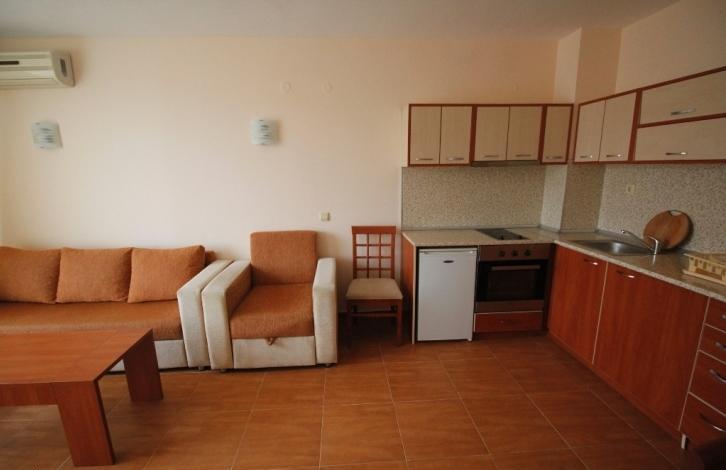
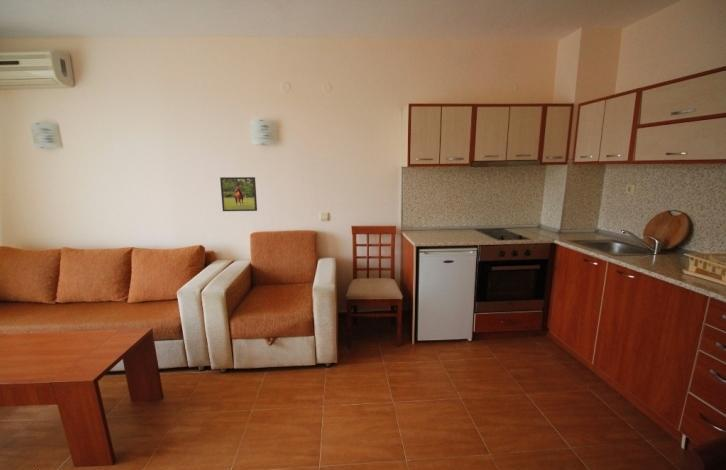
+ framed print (238, 194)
